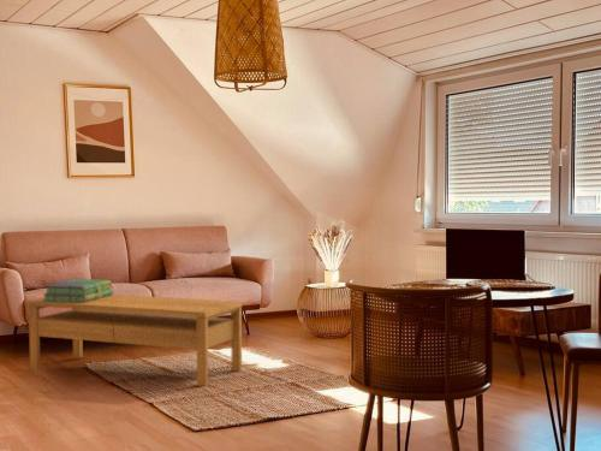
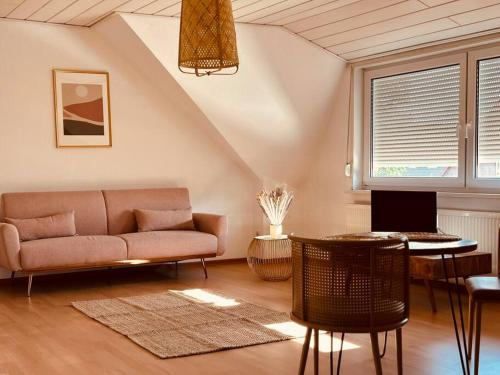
- coffee table (135, 336)
- stack of books (78, 290)
